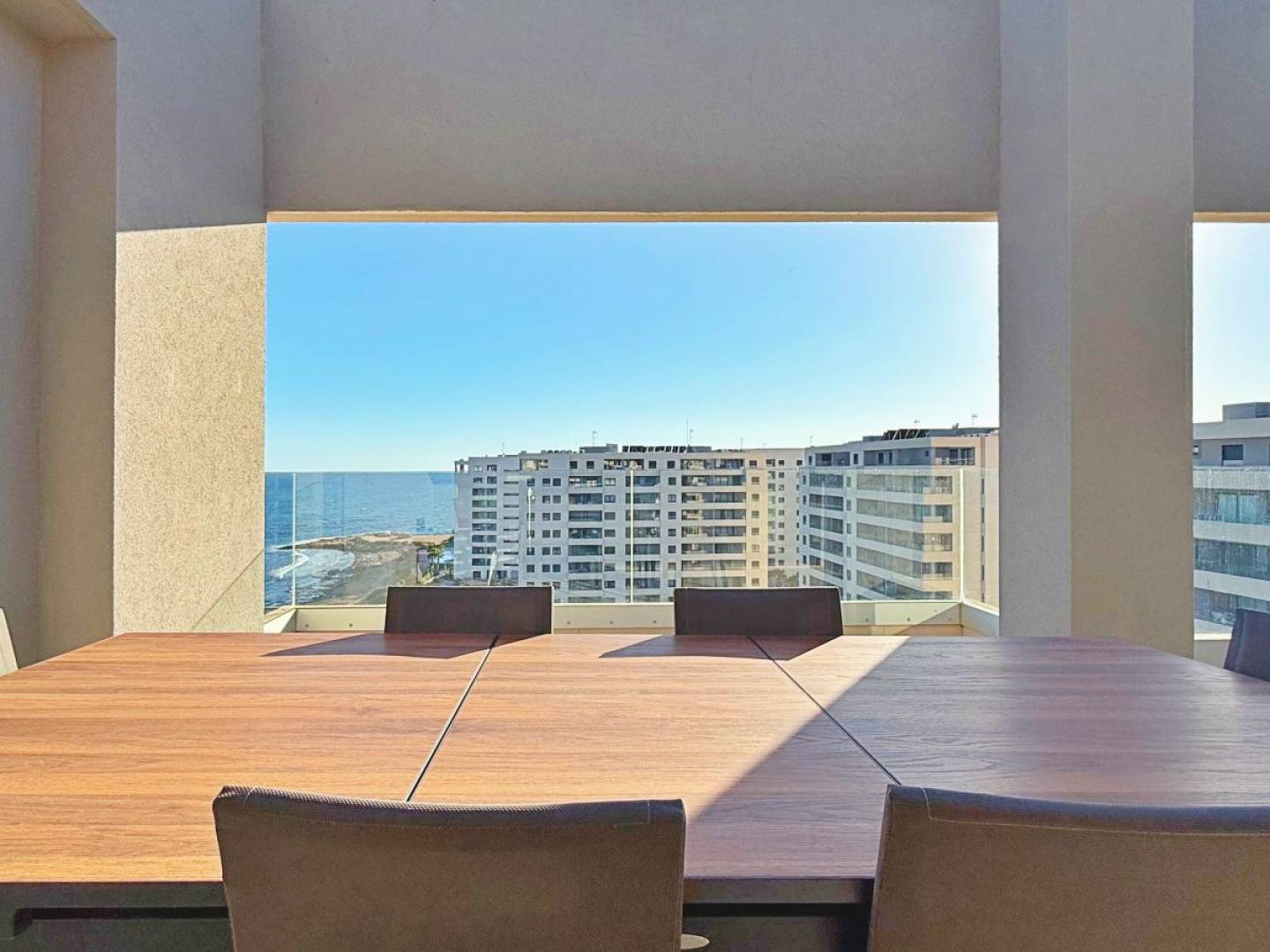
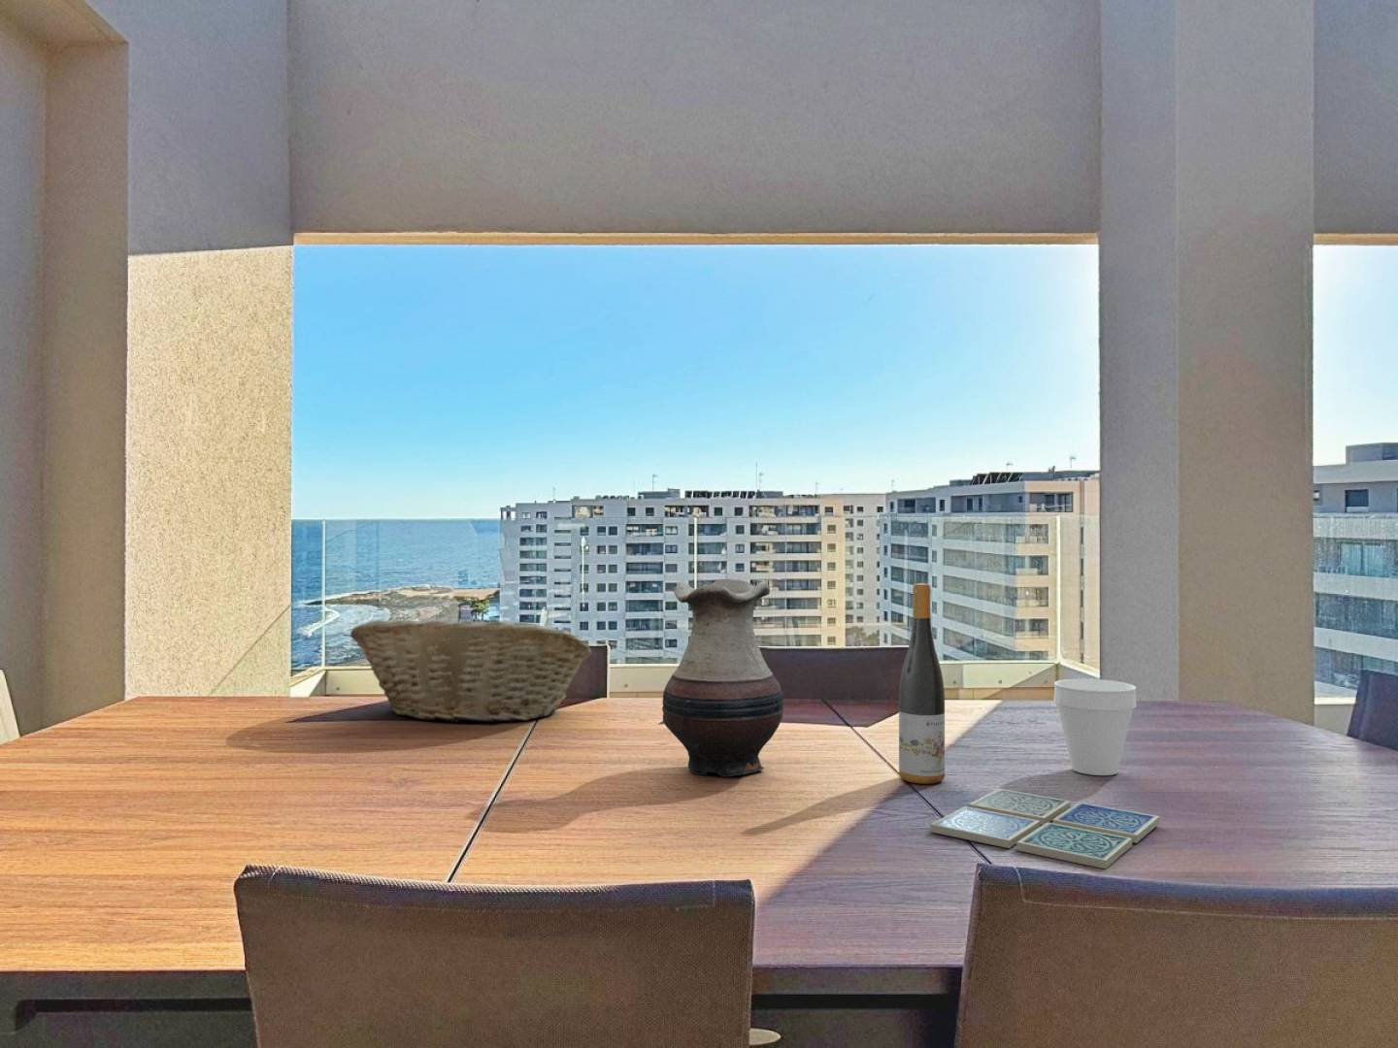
+ fruit basket (472, 662)
+ wine bottle (921, 680)
+ cup (1094, 727)
+ vase (722, 675)
+ drink coaster (1046, 823)
